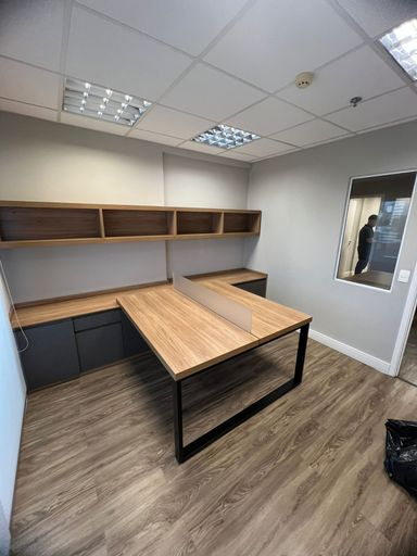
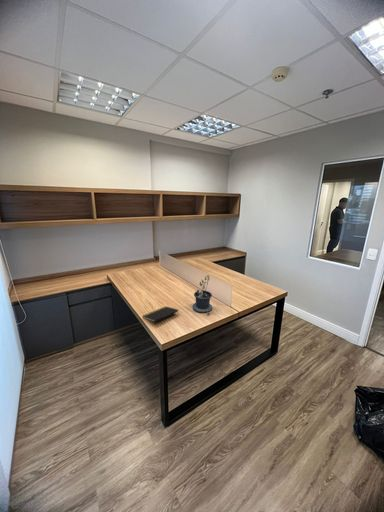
+ potted plant (203, 291)
+ notepad (160, 313)
